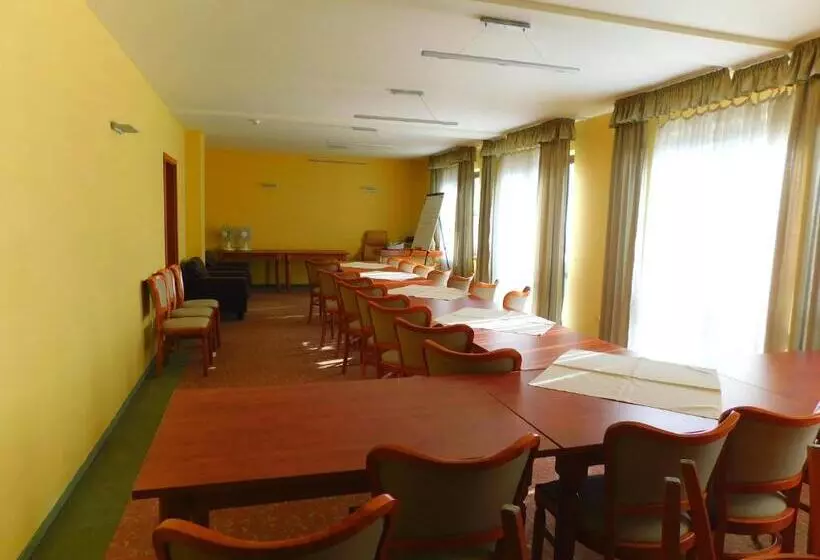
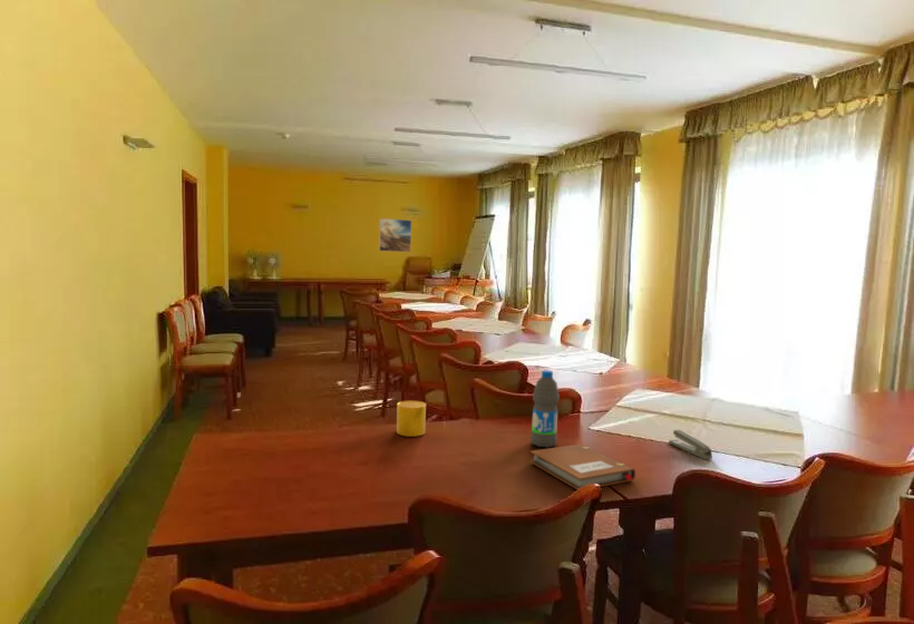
+ cup (410, 418)
+ stapler (690, 442)
+ notebook (582, 466)
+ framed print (395, 235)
+ water bottle (545, 408)
